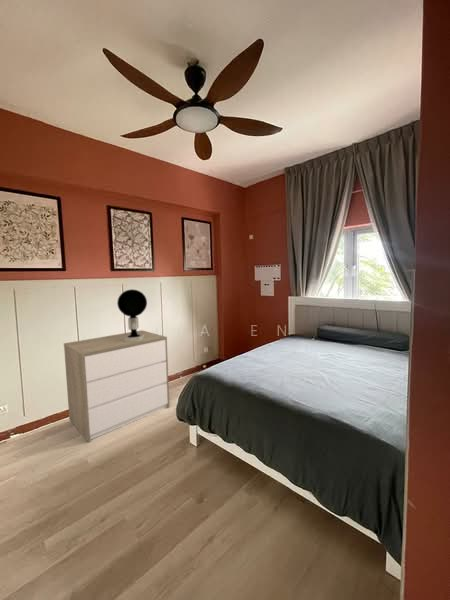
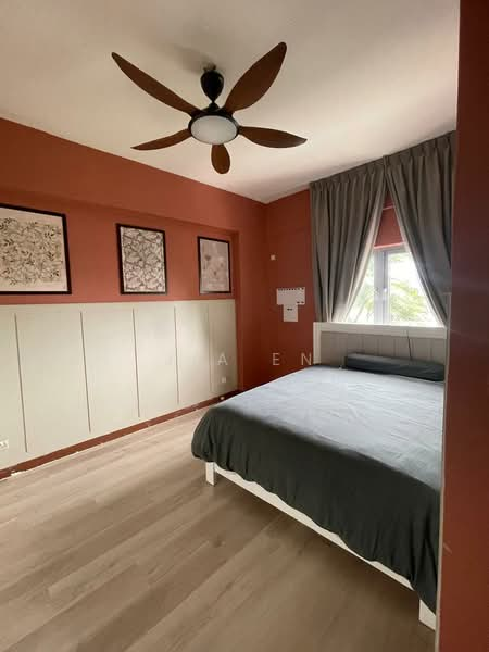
- dresser (119, 377)
- table lamp (133, 314)
